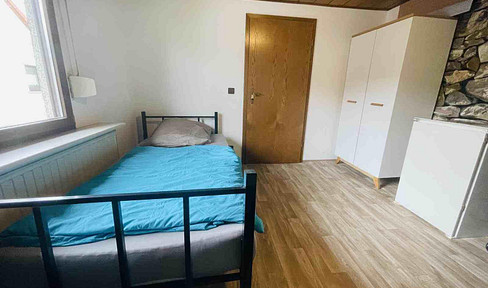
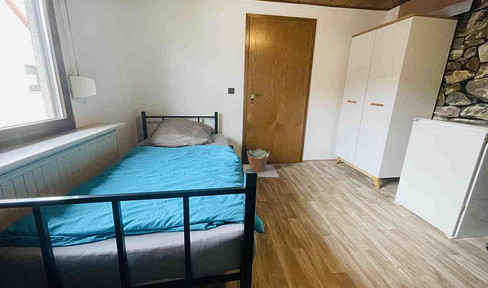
+ laundry basket (260, 161)
